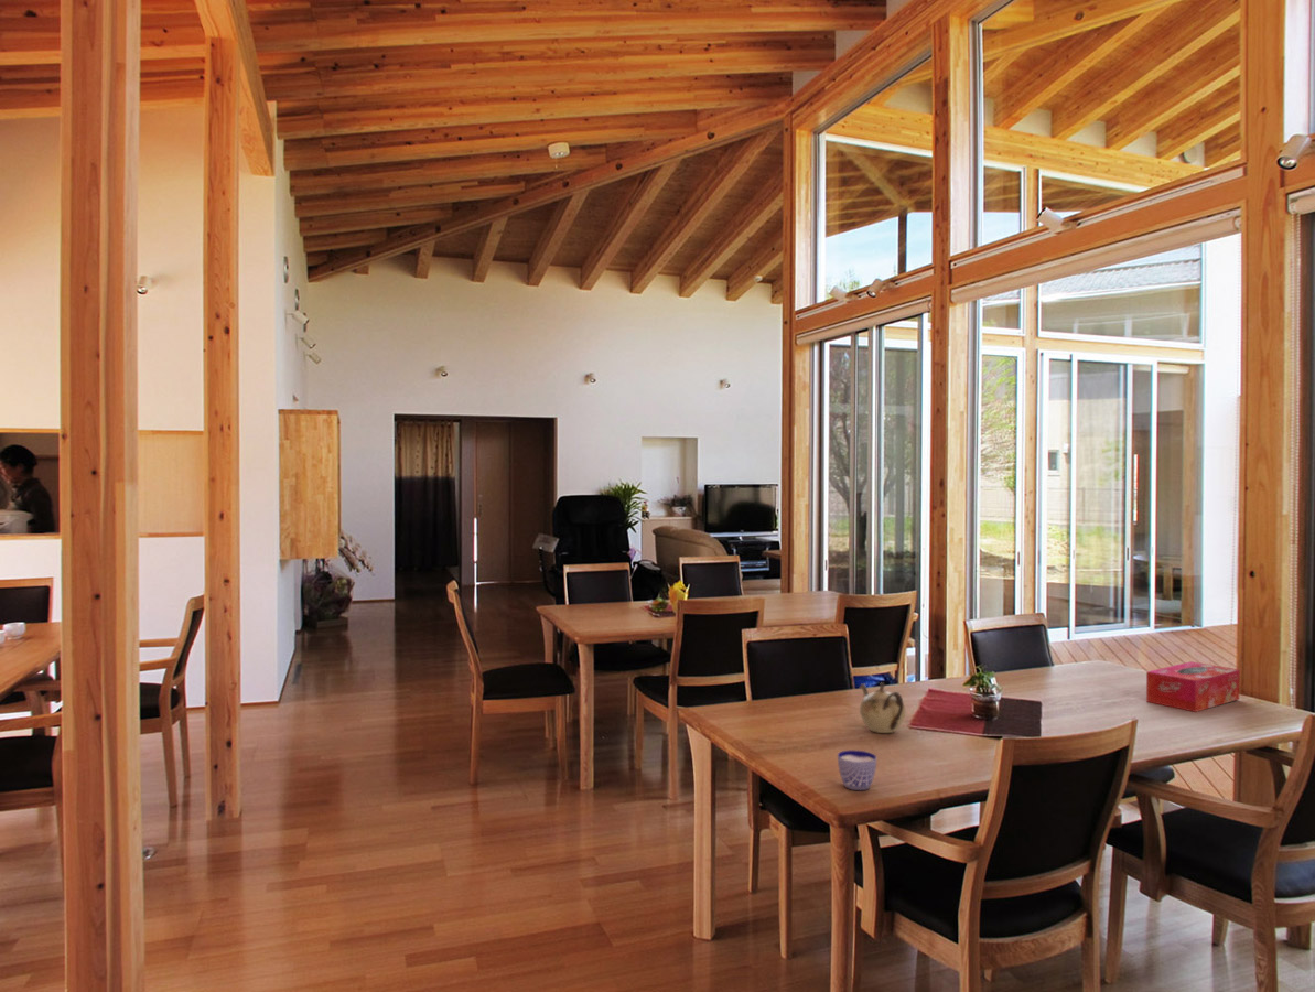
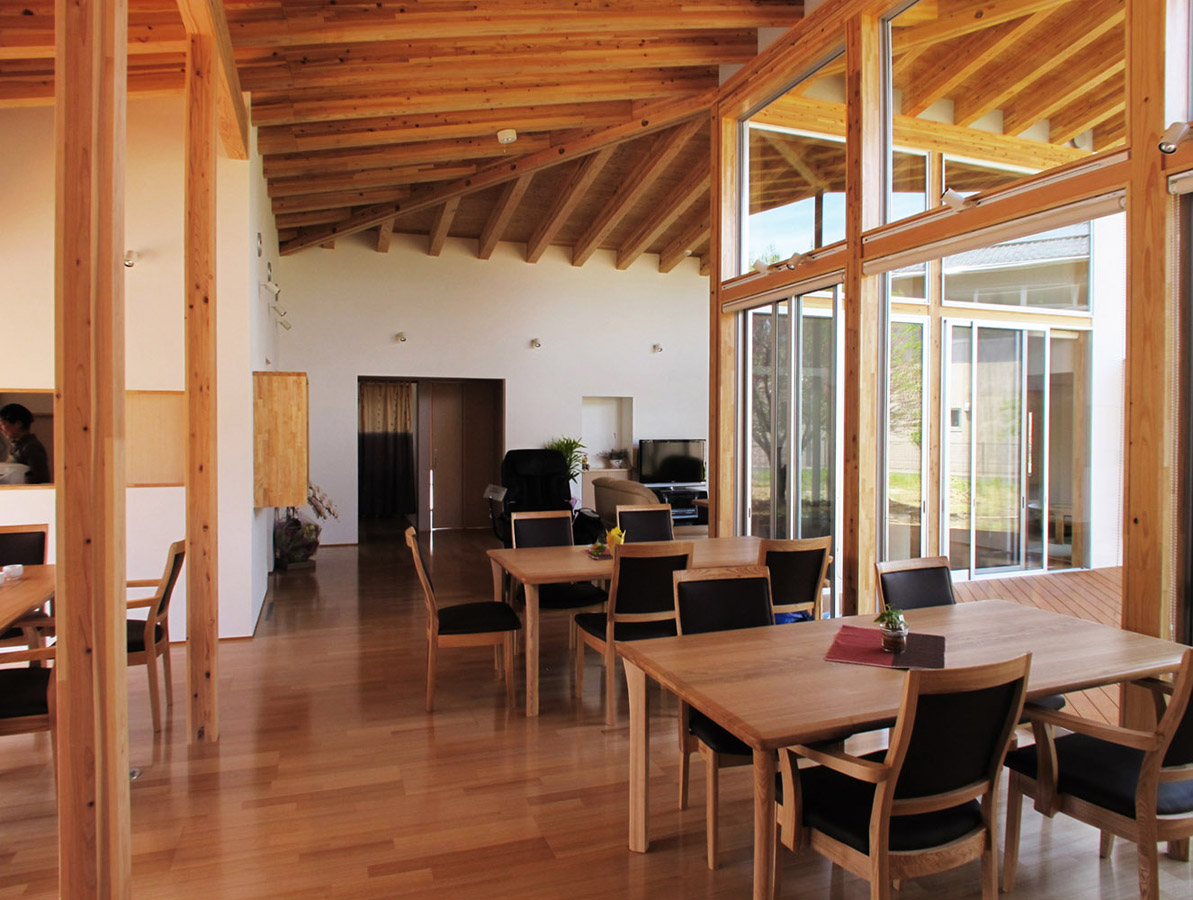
- teapot (880, 705)
- tissue box (1193, 684)
- cup (853, 768)
